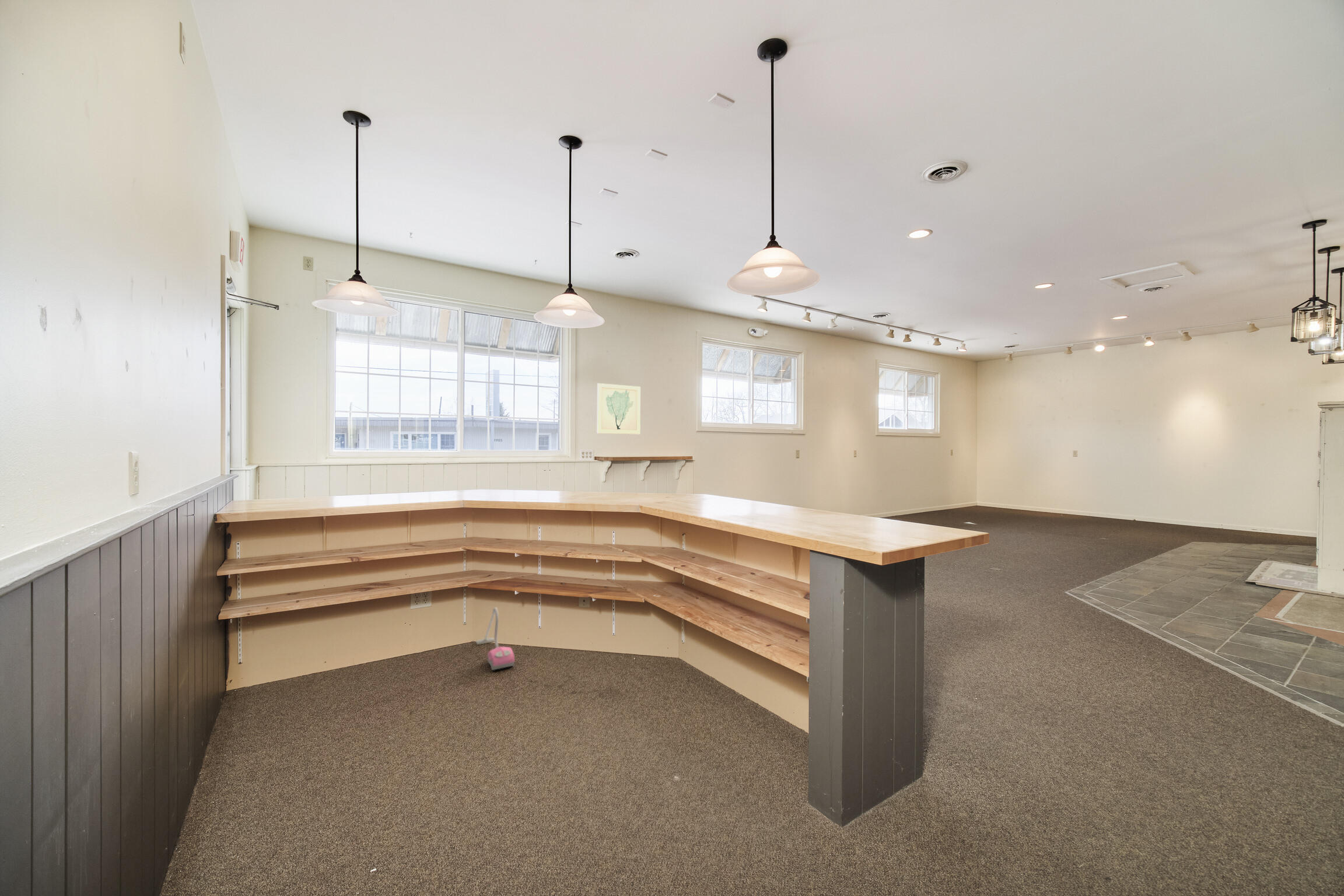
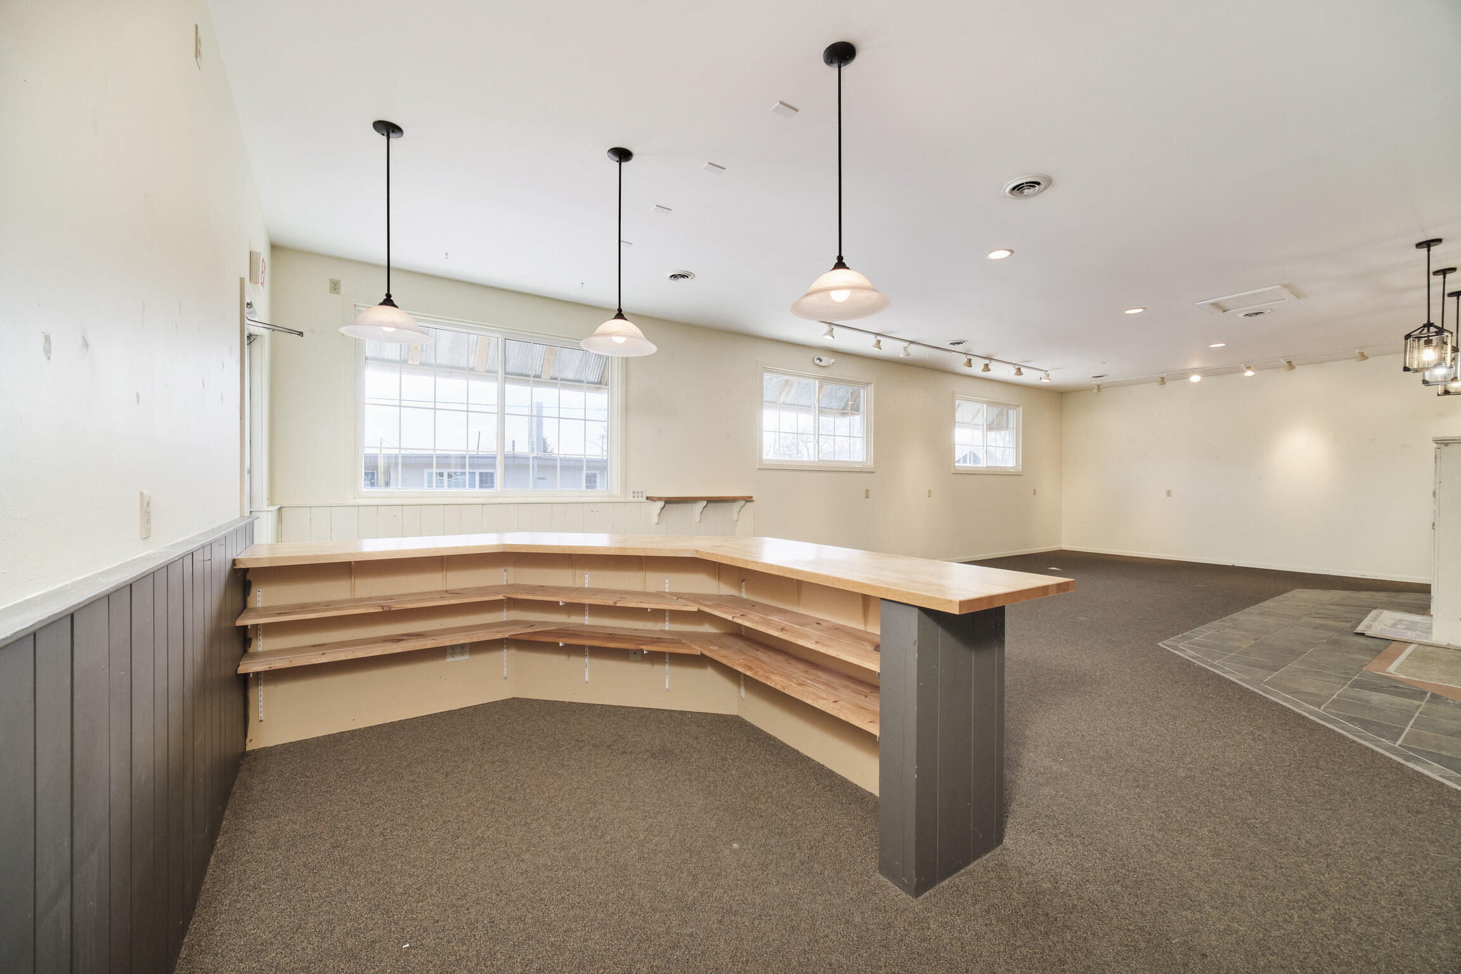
- wall art (619, 409)
- vacuum cleaner (495, 629)
